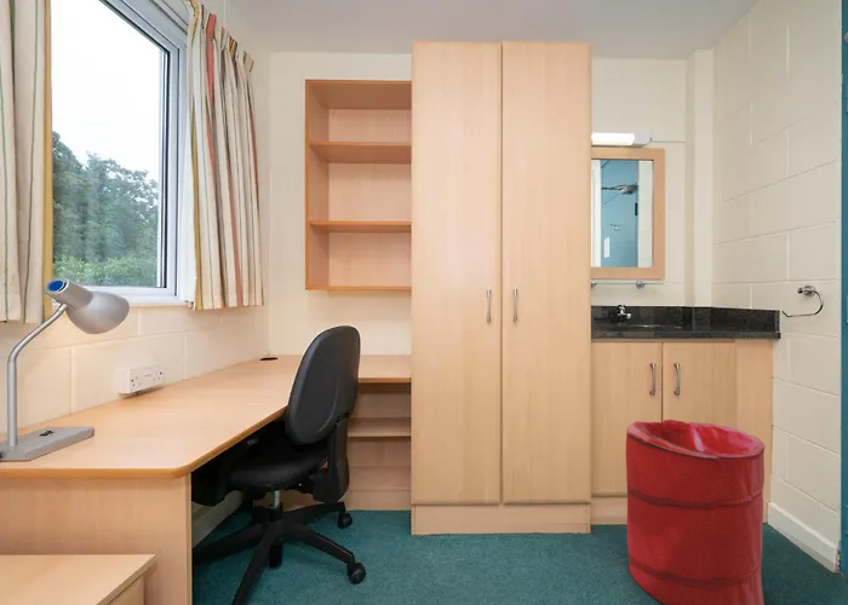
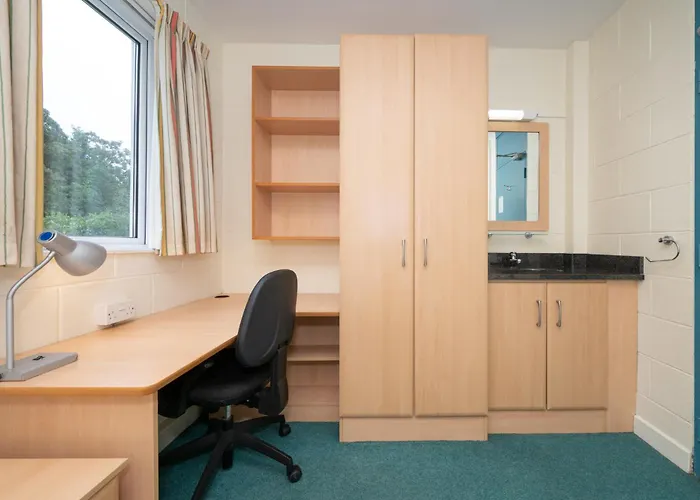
- laundry hamper (688, 503)
